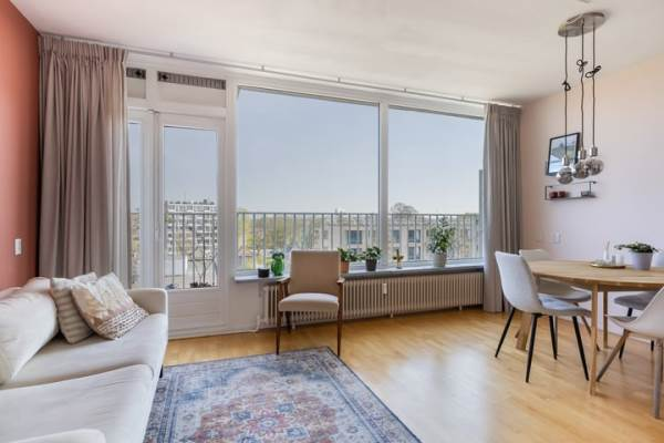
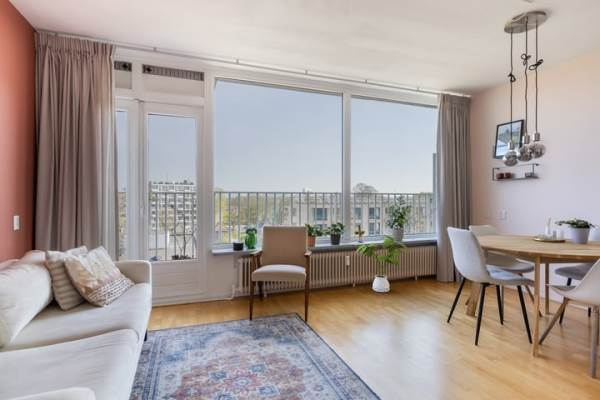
+ house plant (387, 263)
